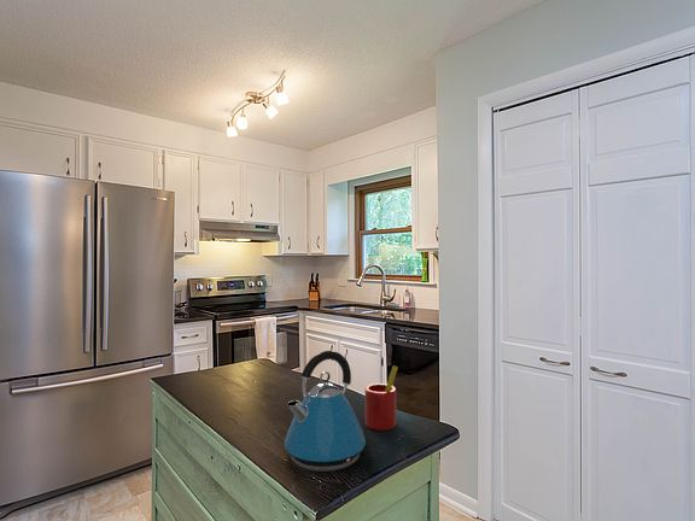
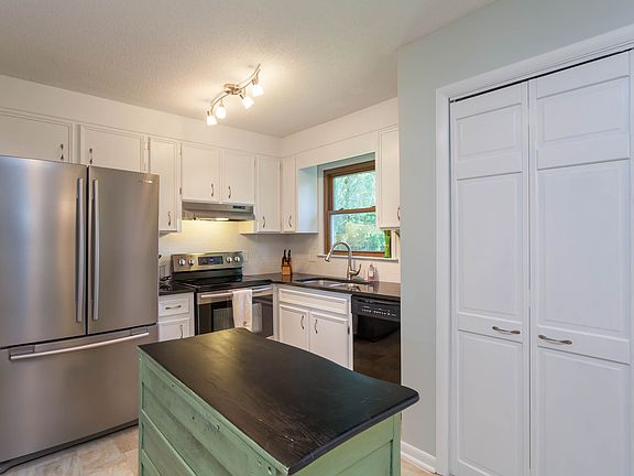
- straw (382, 393)
- kettle (327, 400)
